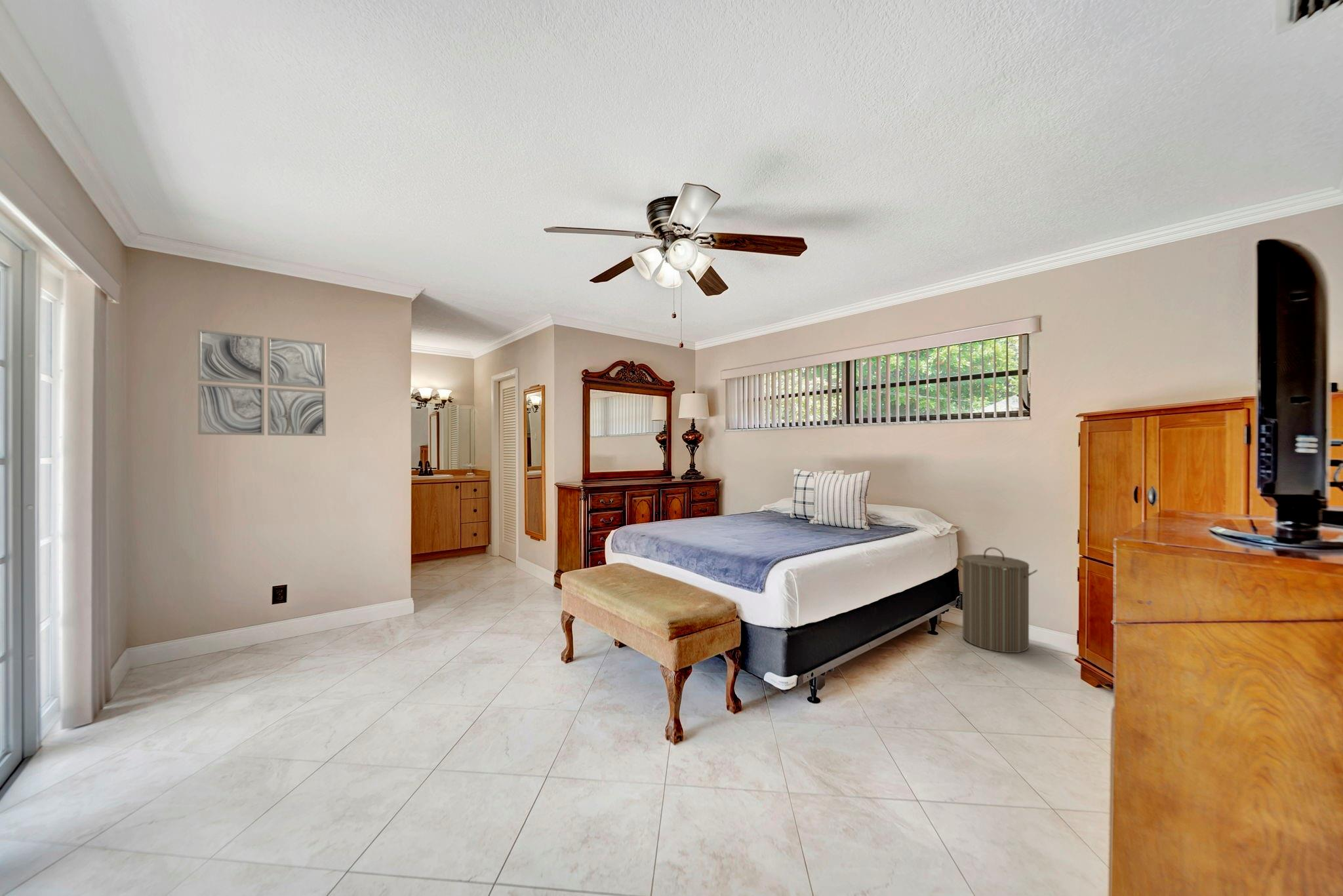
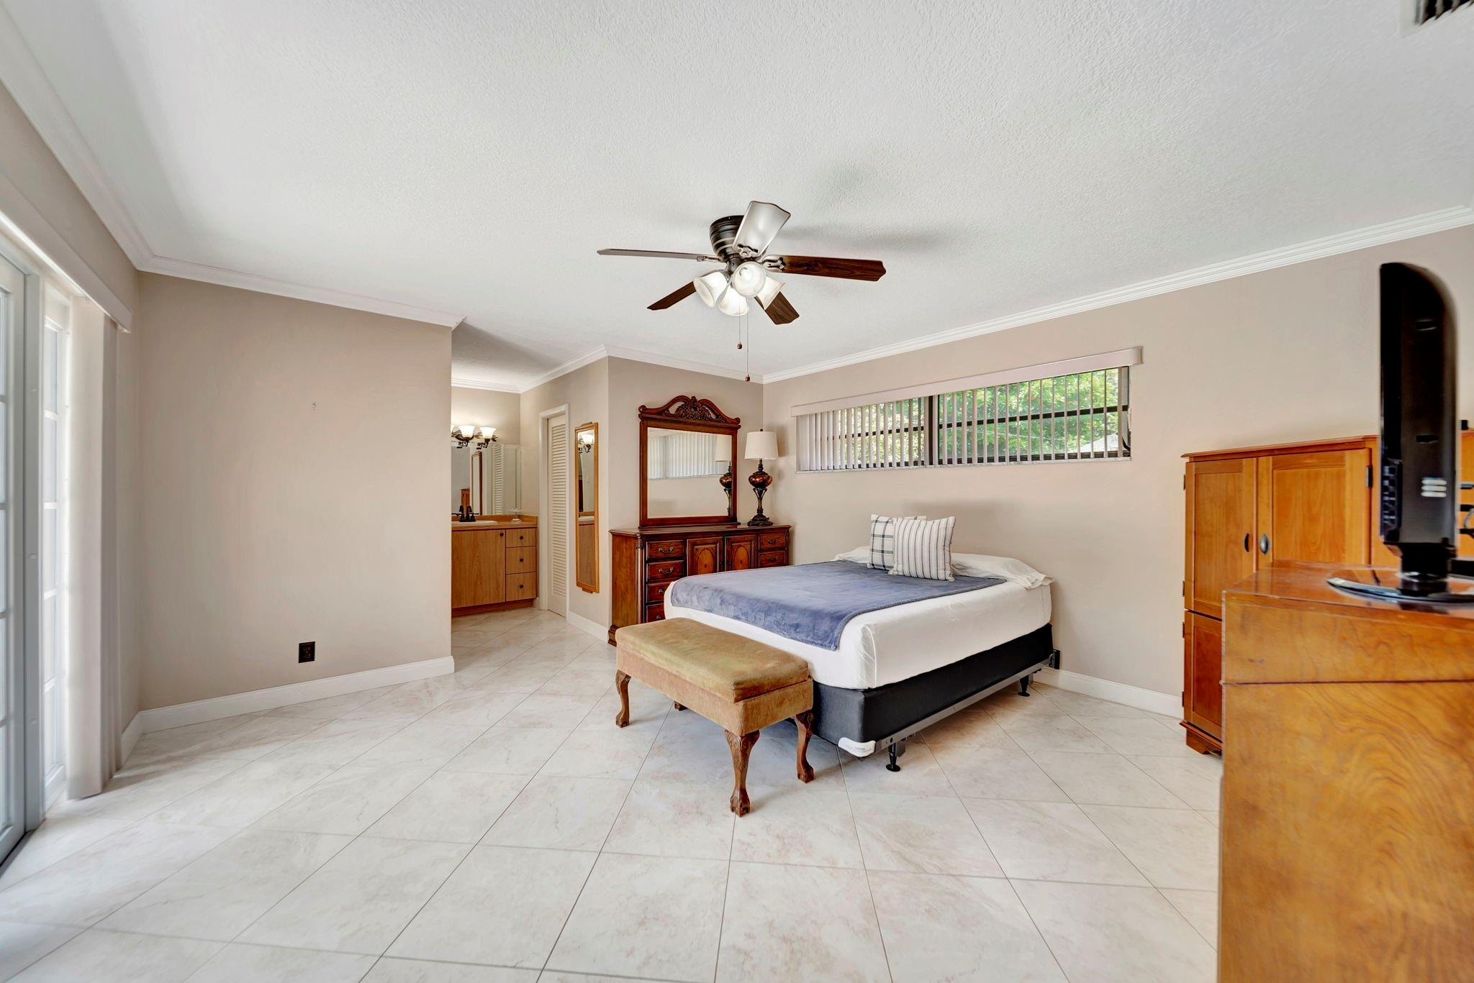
- laundry hamper (994, 594)
- wall art (268, 385)
